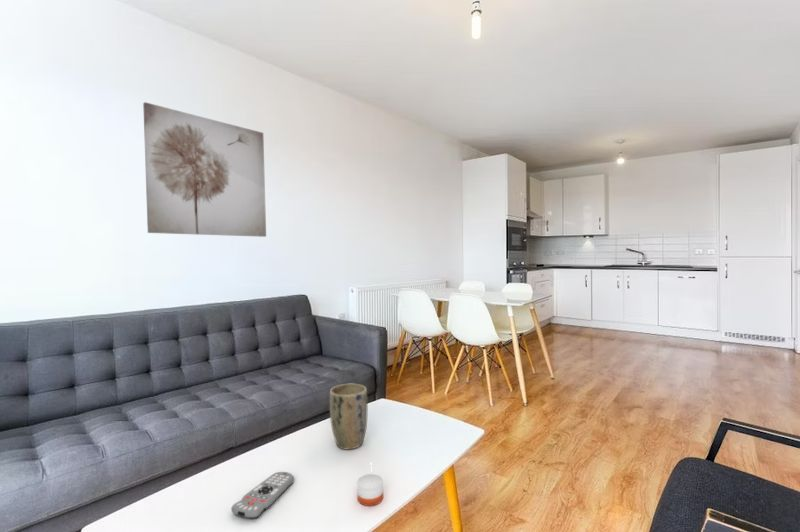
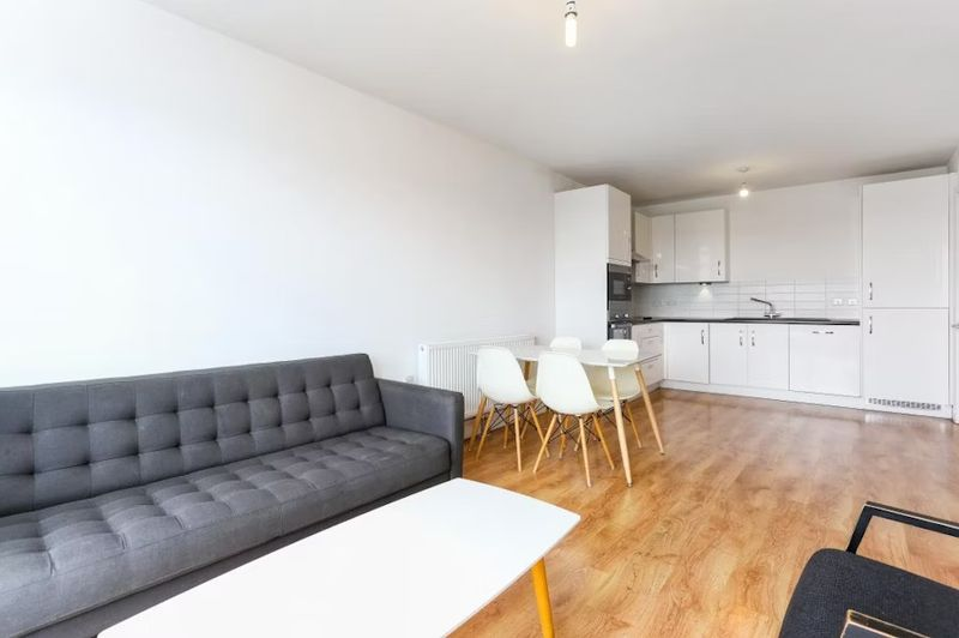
- plant pot (348, 416)
- remote control (266, 493)
- candle (370, 480)
- wall art (211, 177)
